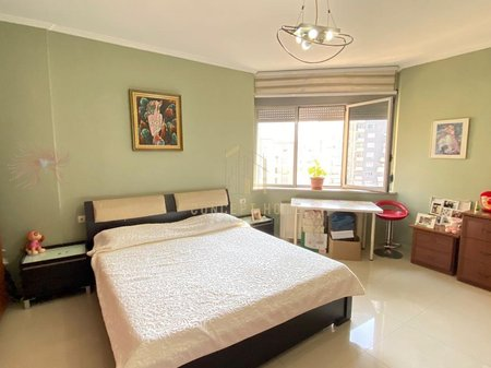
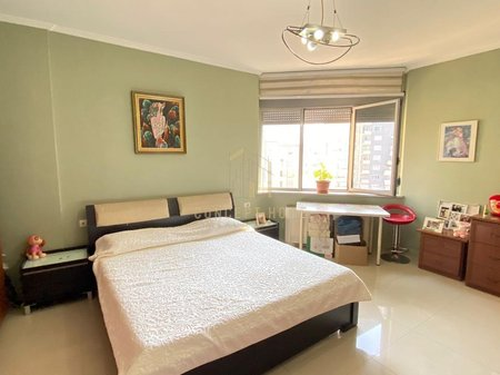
- wall sculpture (41, 165)
